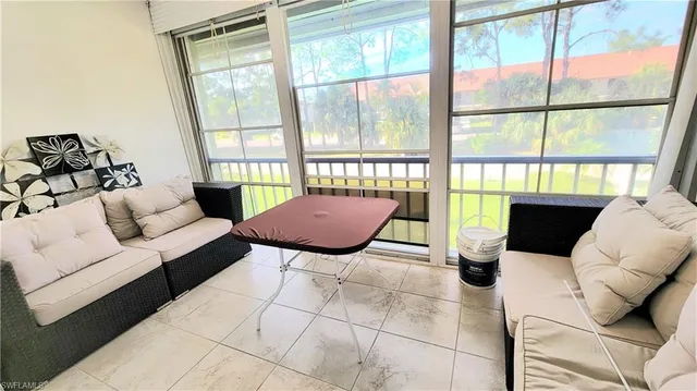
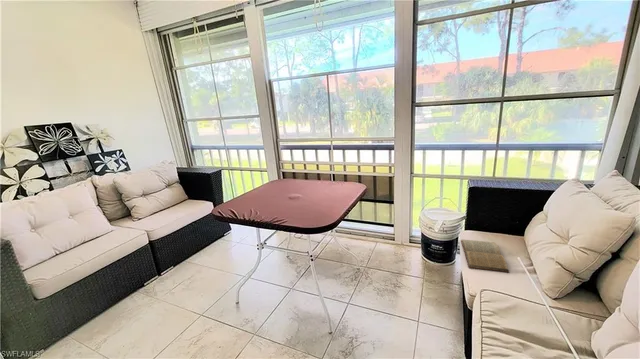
+ book (482, 252)
